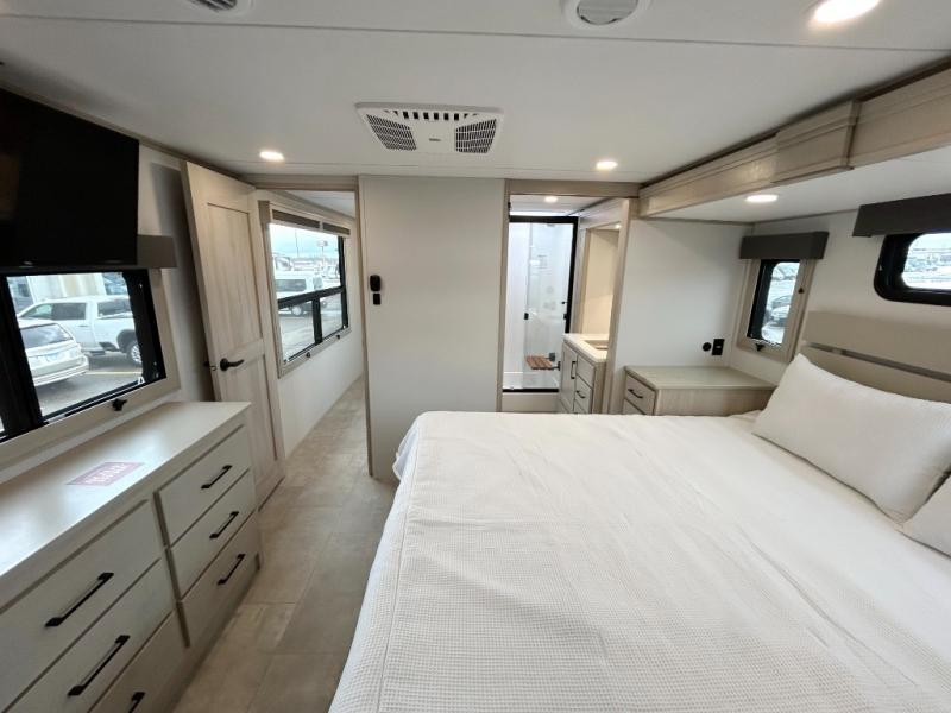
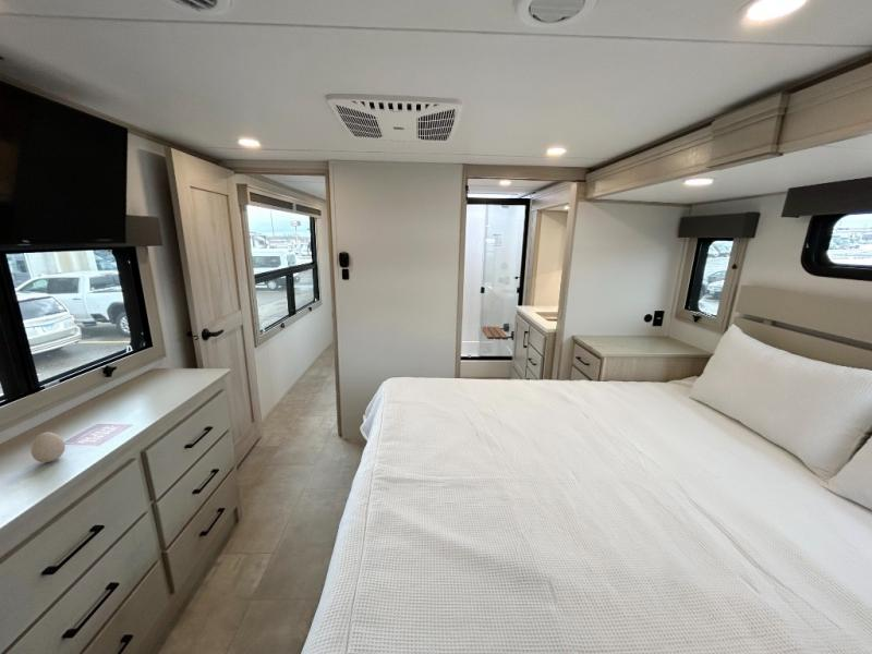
+ decorative egg (47, 447)
